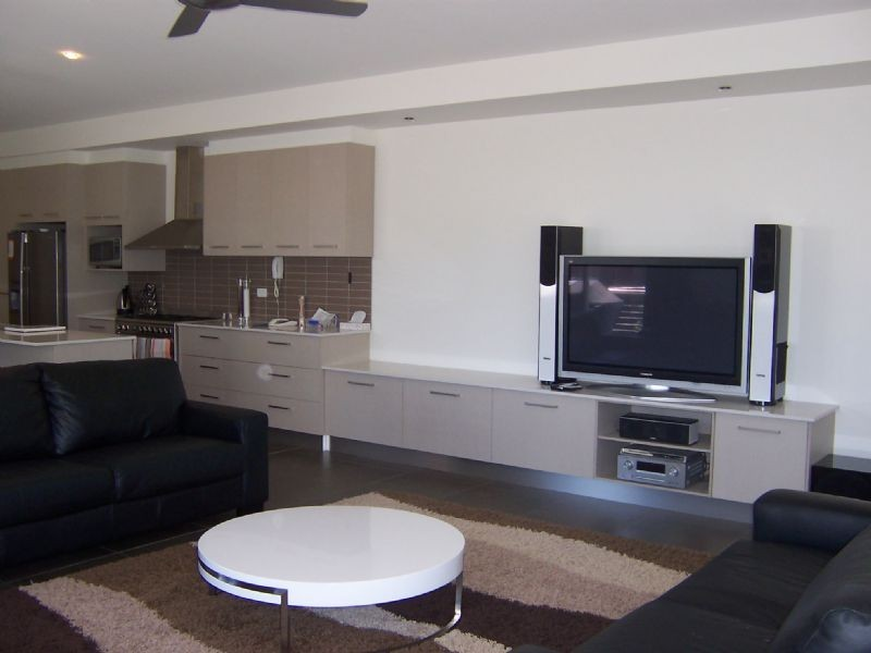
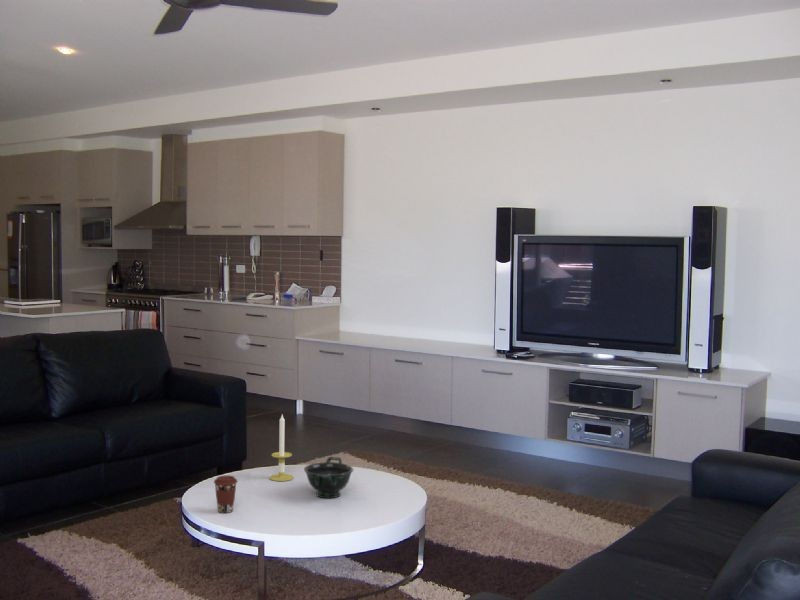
+ candle (281, 445)
+ bowl (328, 480)
+ coffee cup (225, 494)
